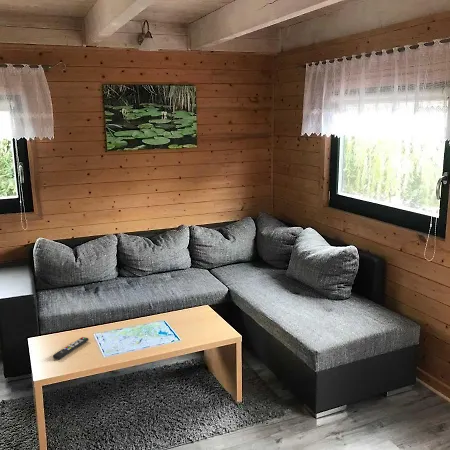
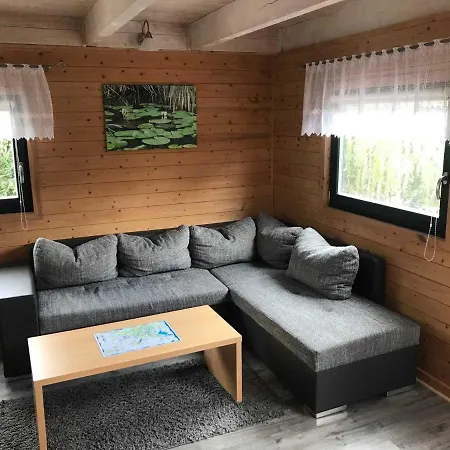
- remote control (71, 347)
